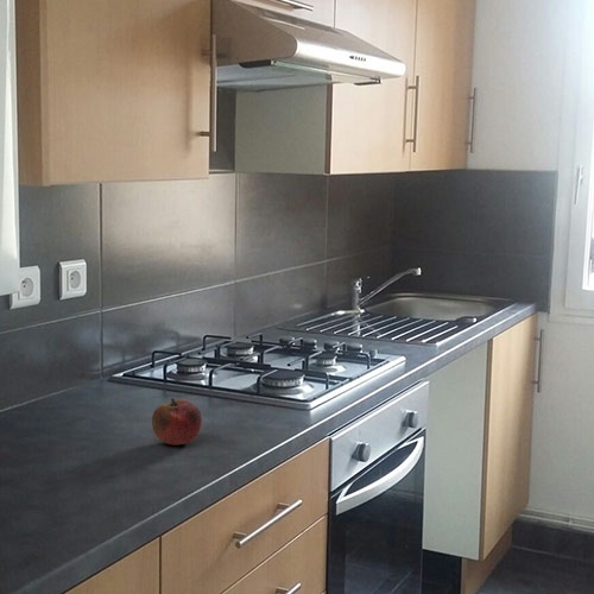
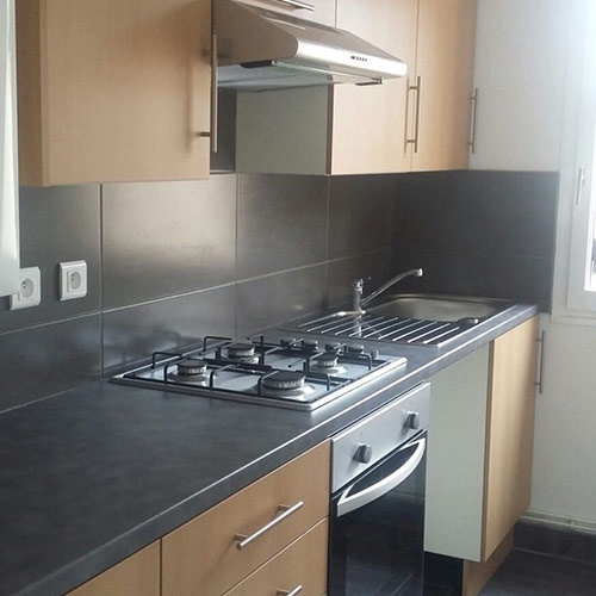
- fruit (176, 421)
